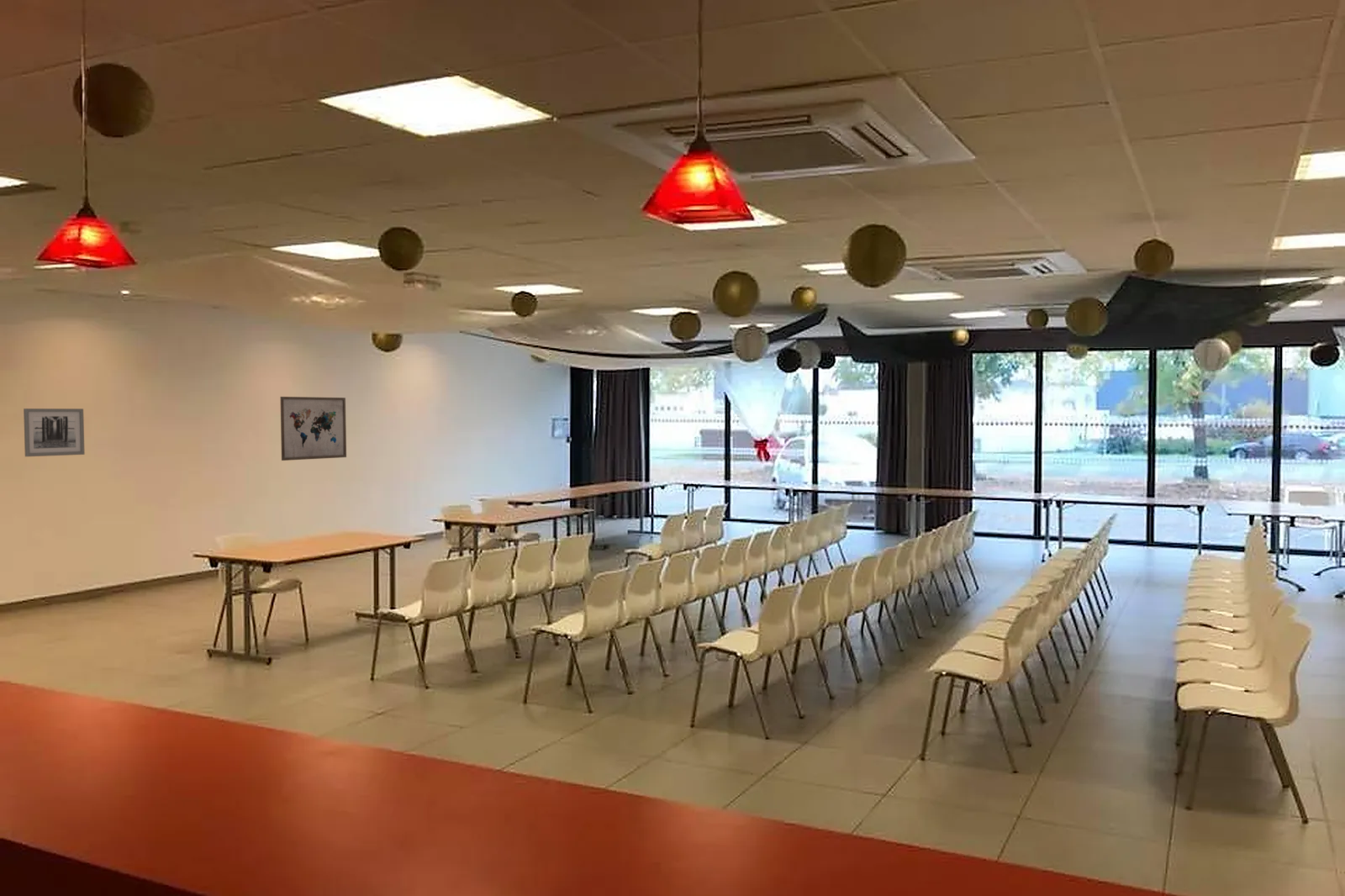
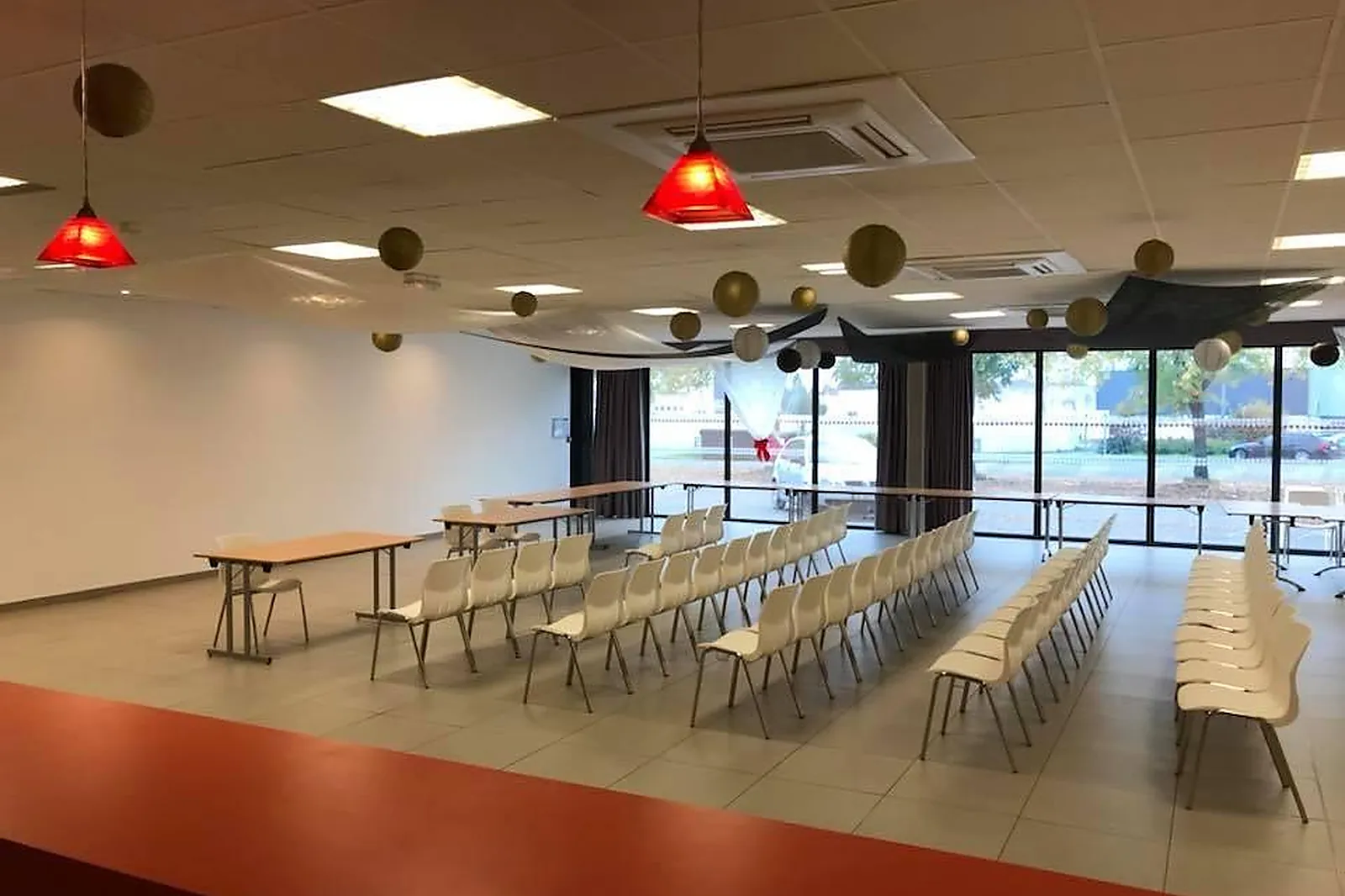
- wall art (314, 428)
- wall art (55, 432)
